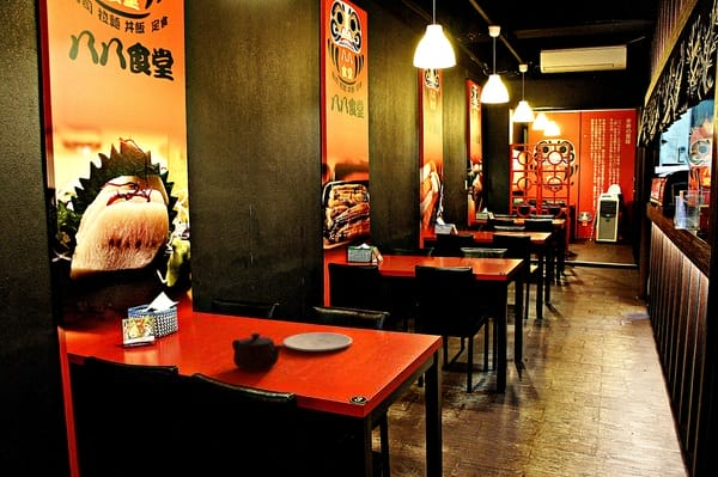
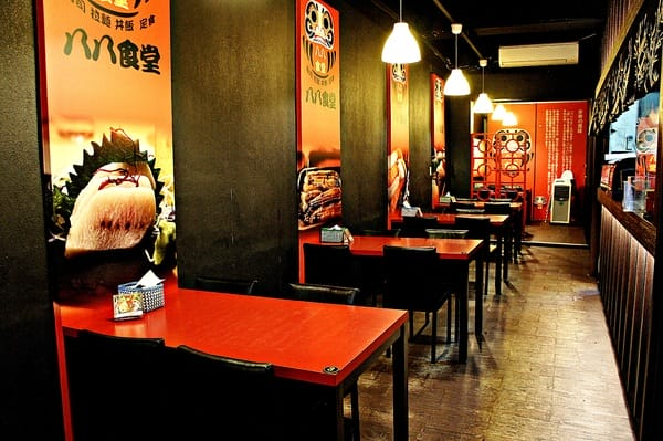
- plate (317, 342)
- teapot (257, 350)
